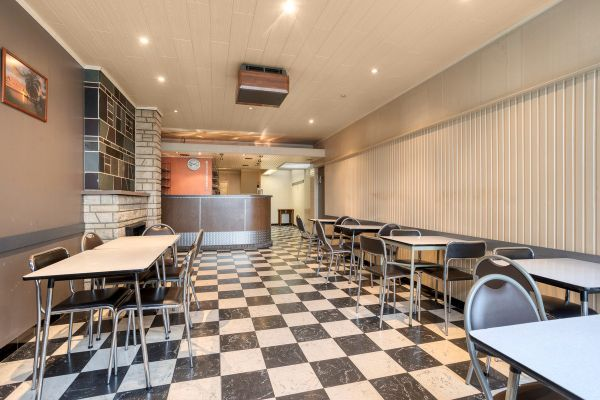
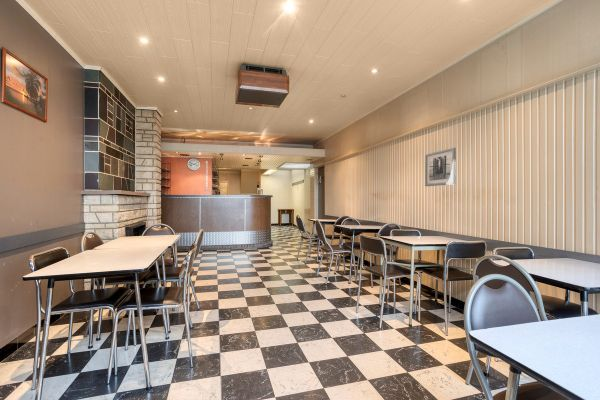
+ wall art (439, 168)
